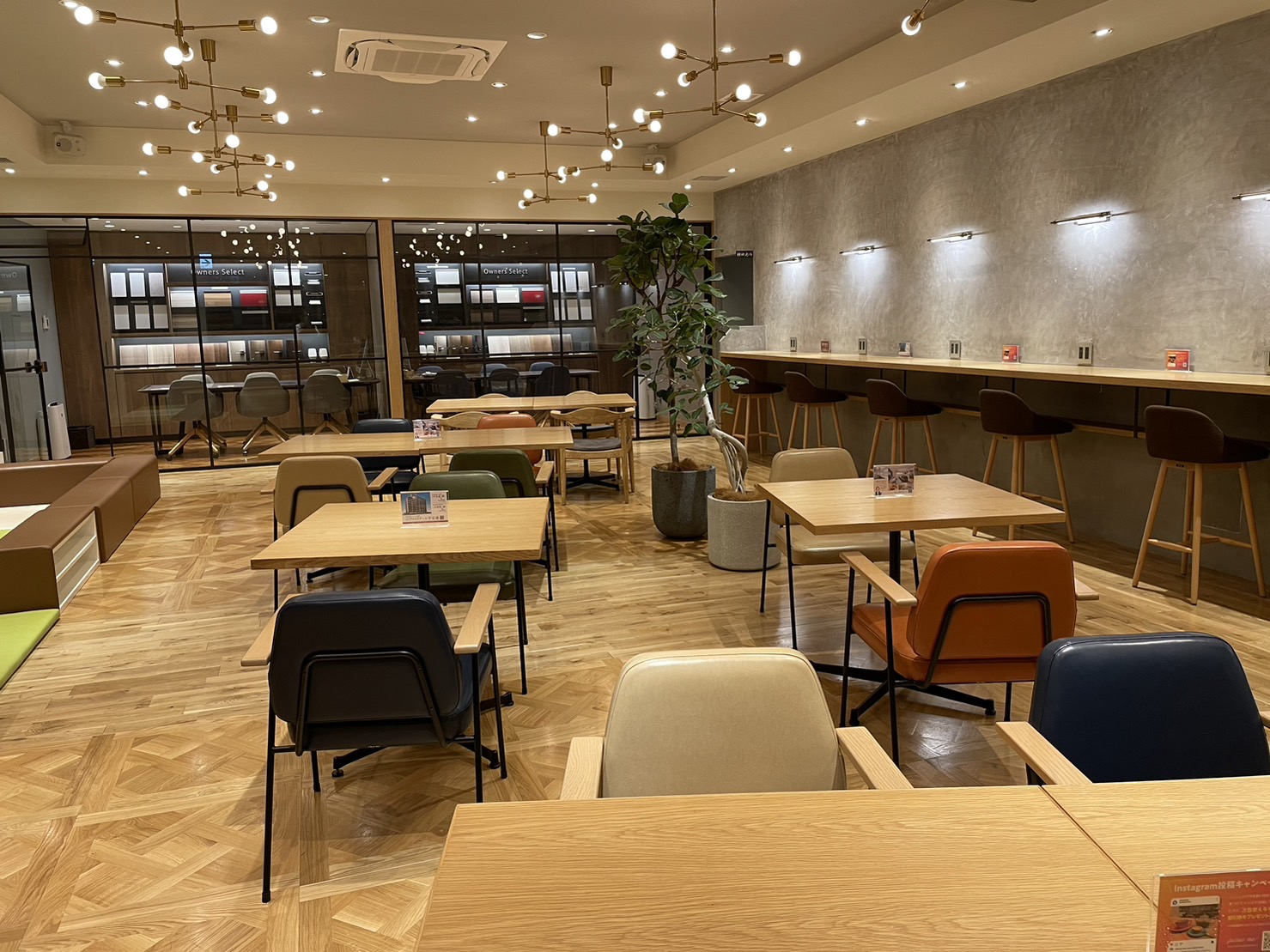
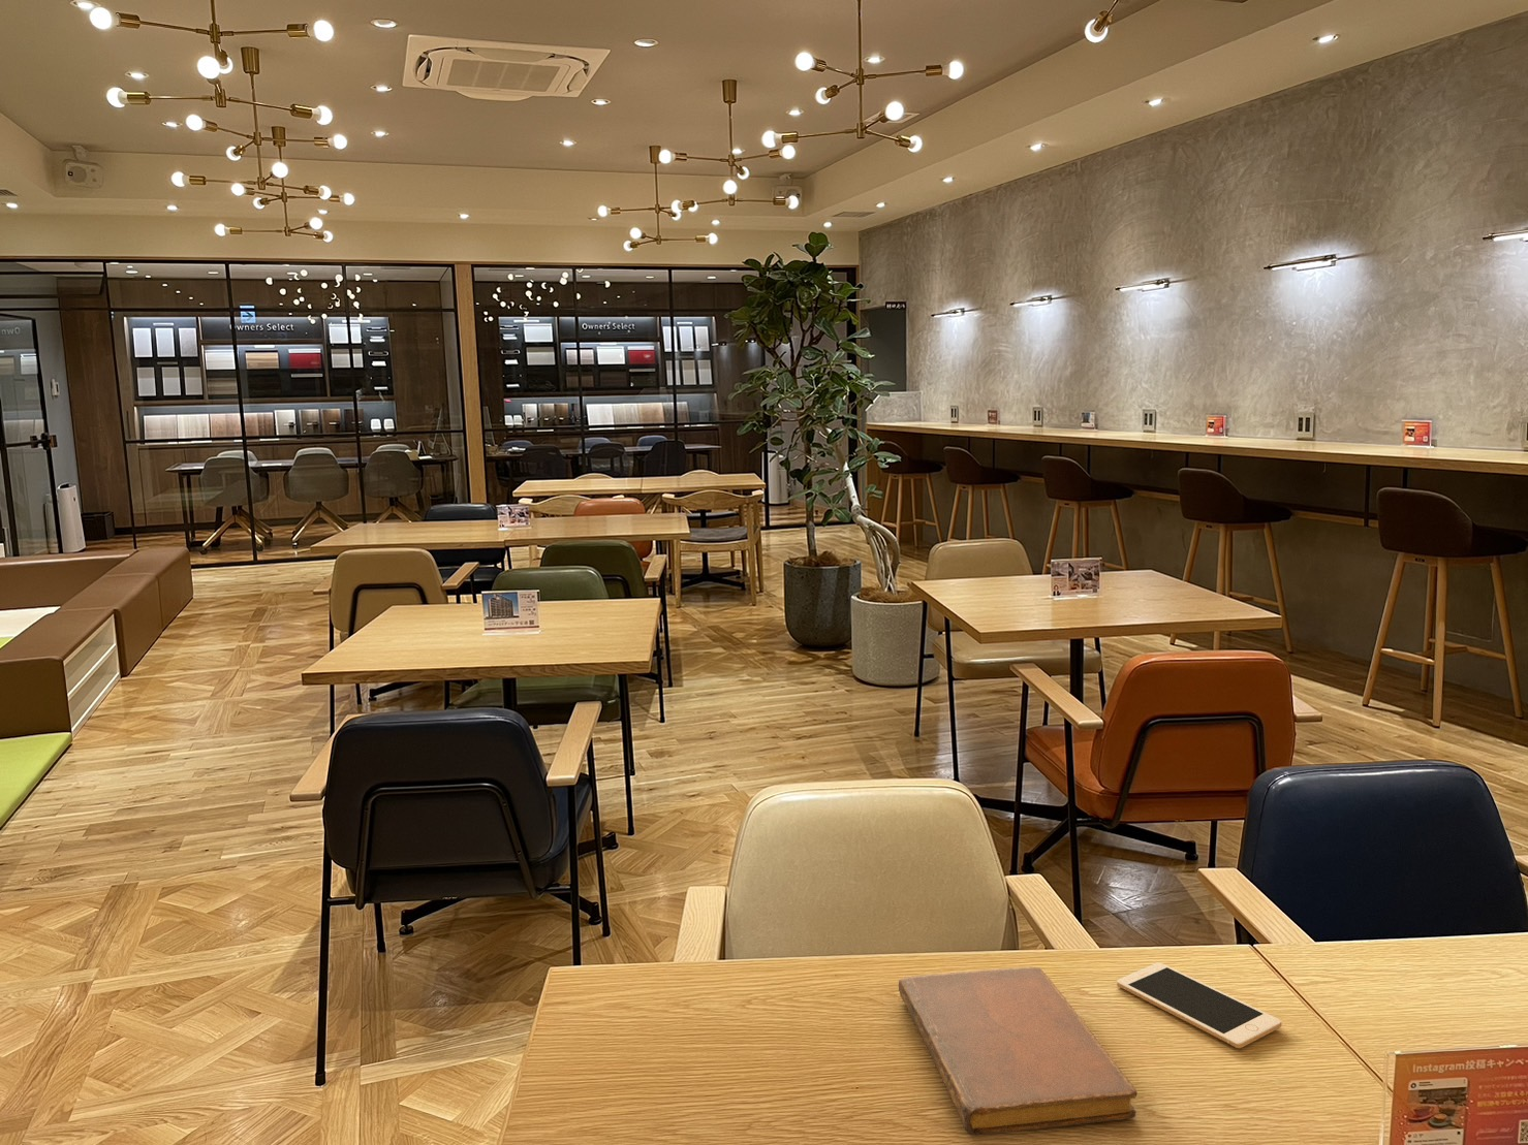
+ cell phone (1196, 1003)
+ notebook (1006, 1040)
